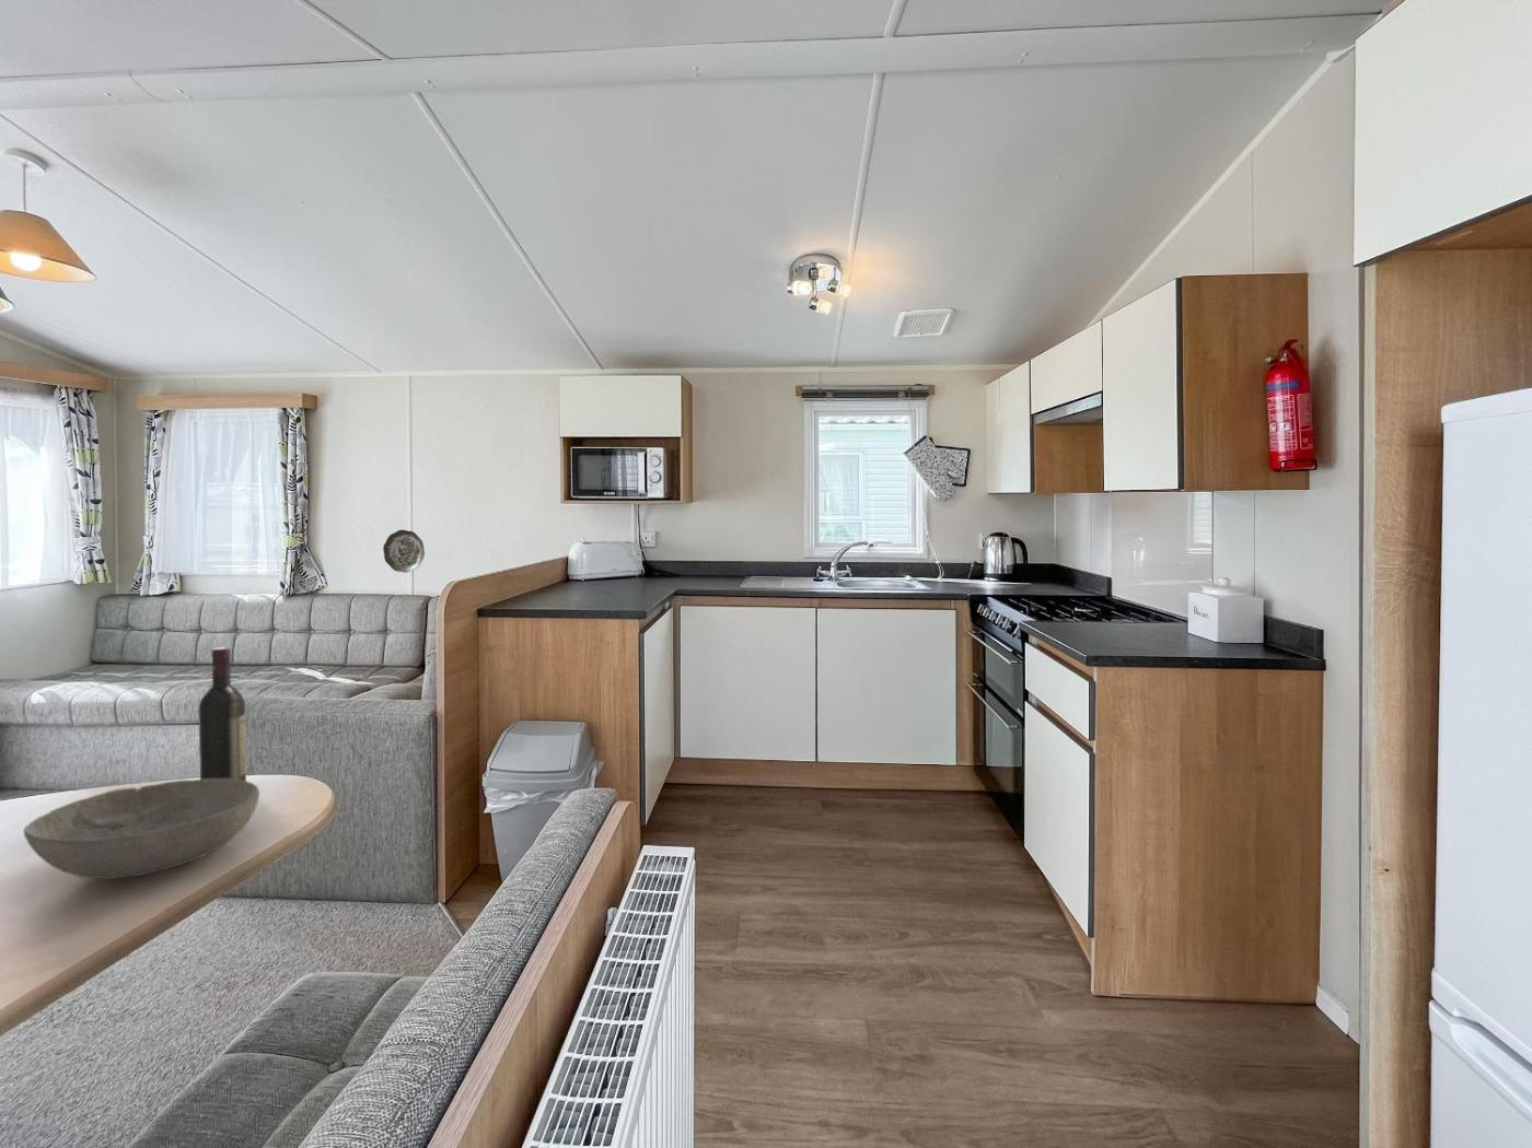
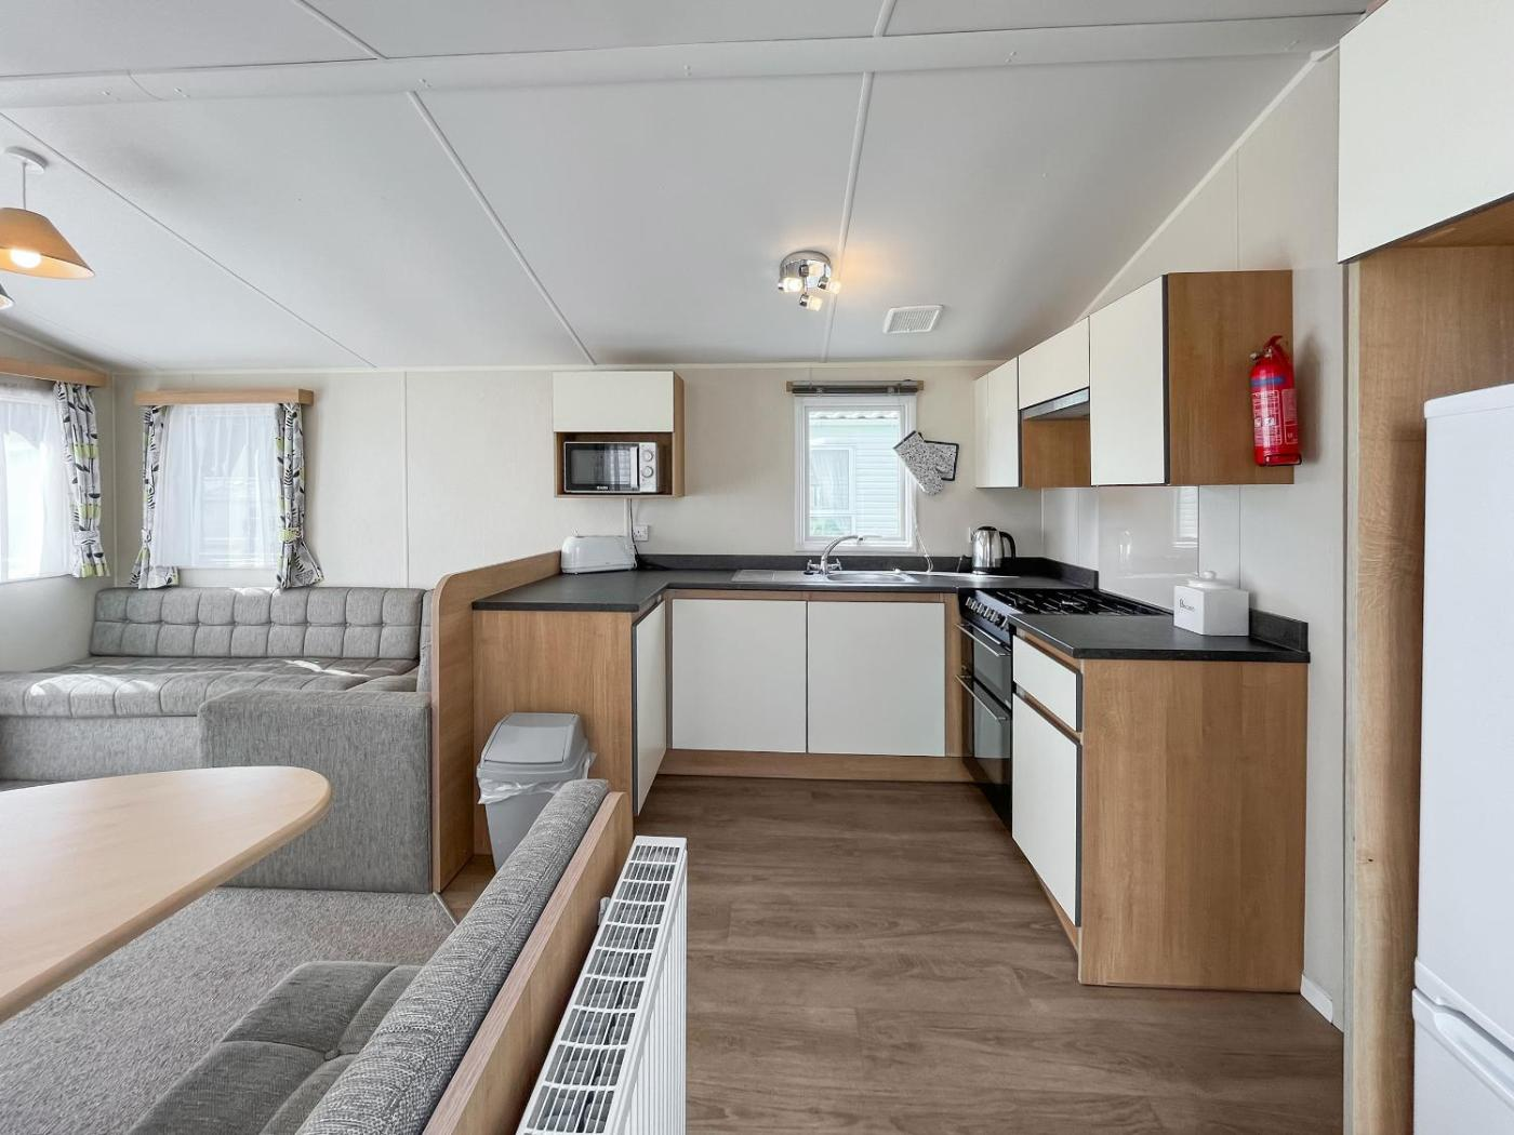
- decorative plate (405, 551)
- wine bottle (222, 720)
- bowl (151, 832)
